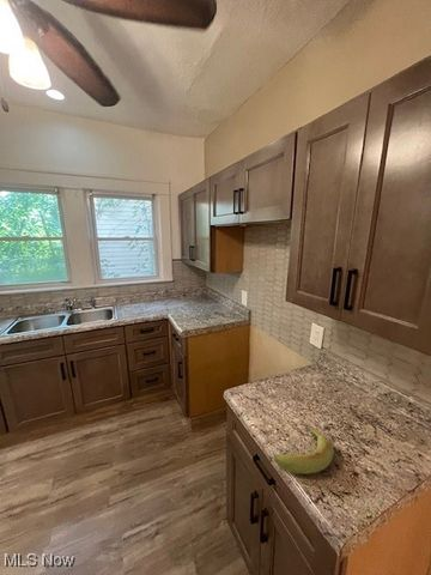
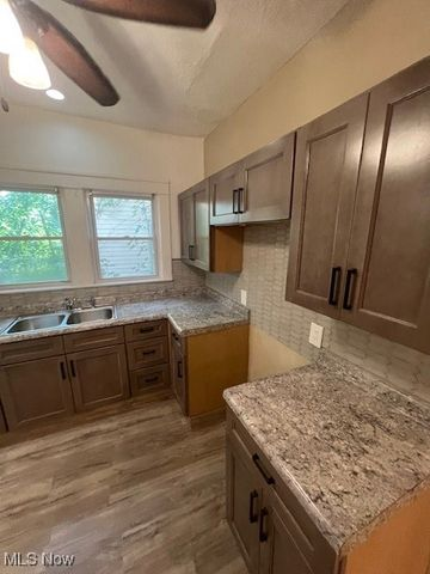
- banana (305, 454)
